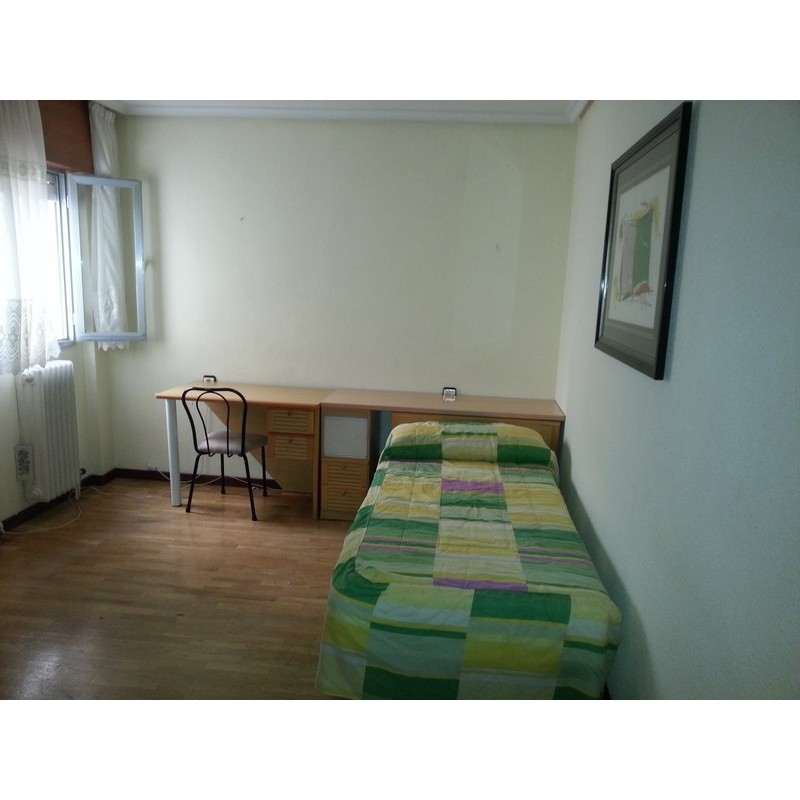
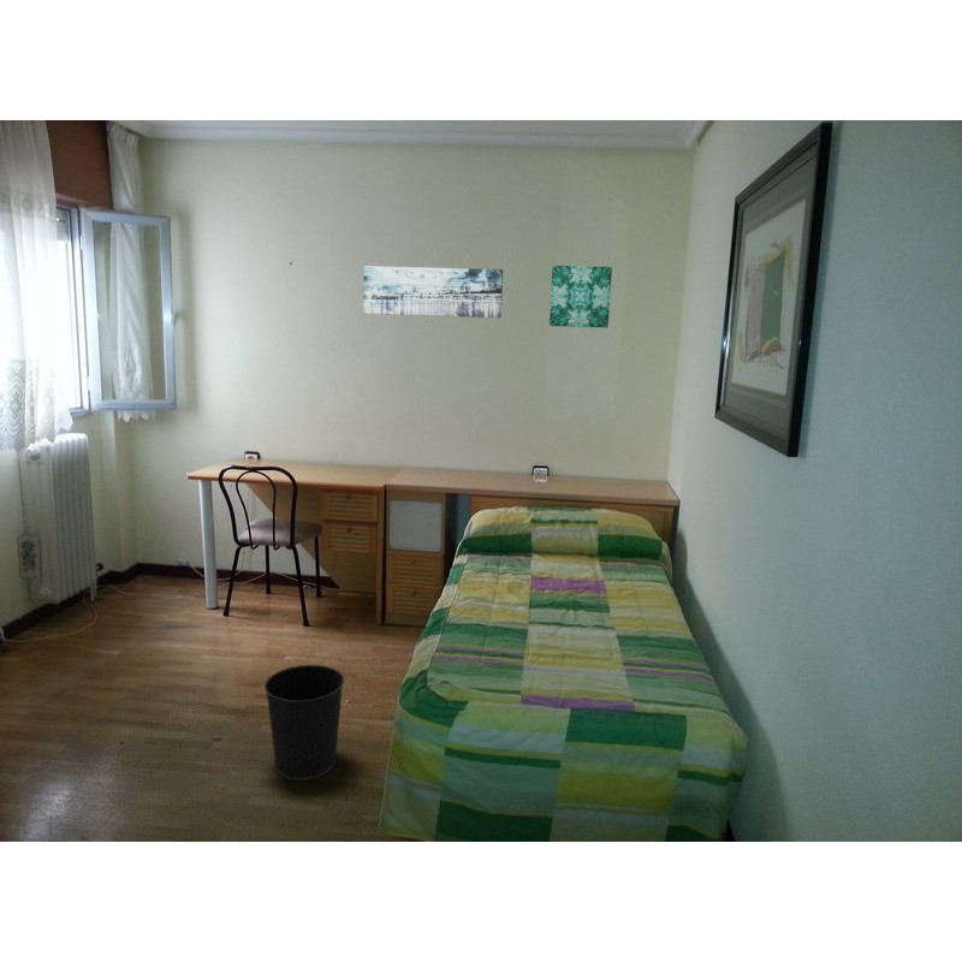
+ wall art (432, 291)
+ wall art (580, 296)
+ wastebasket (305, 723)
